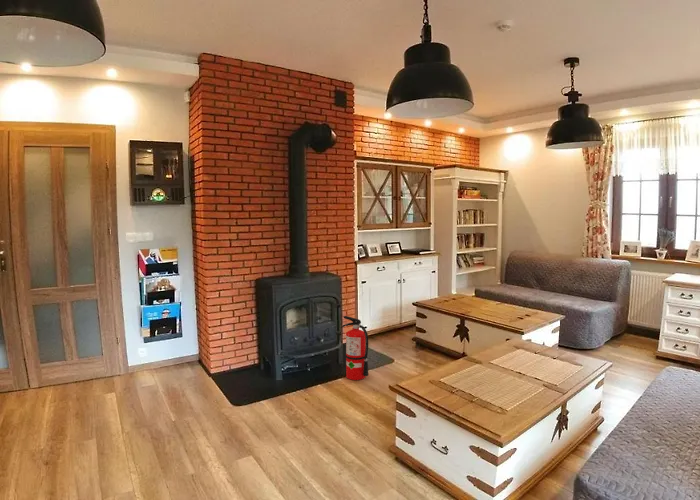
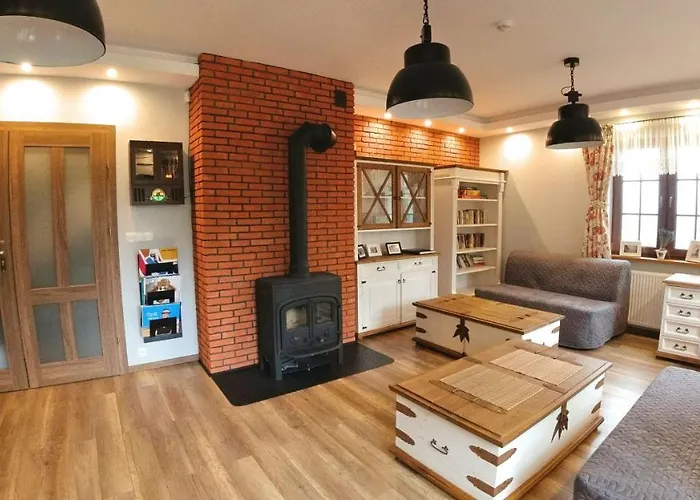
- fire extinguisher (353, 347)
